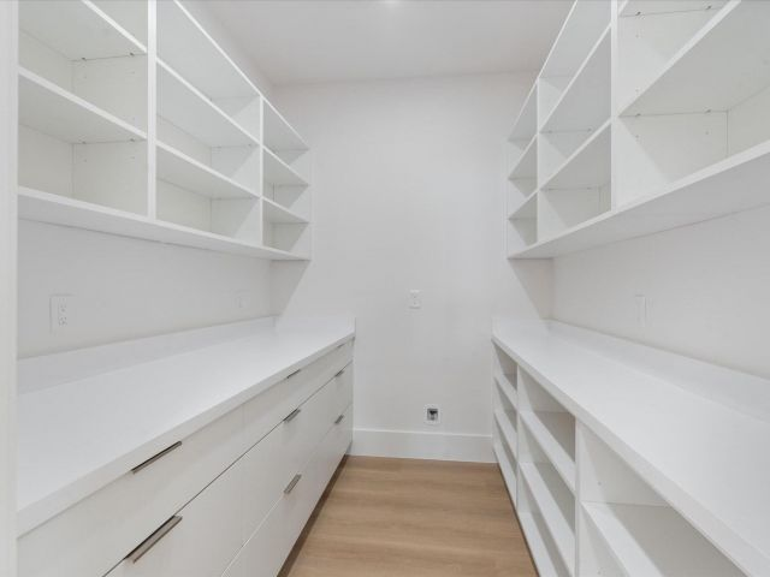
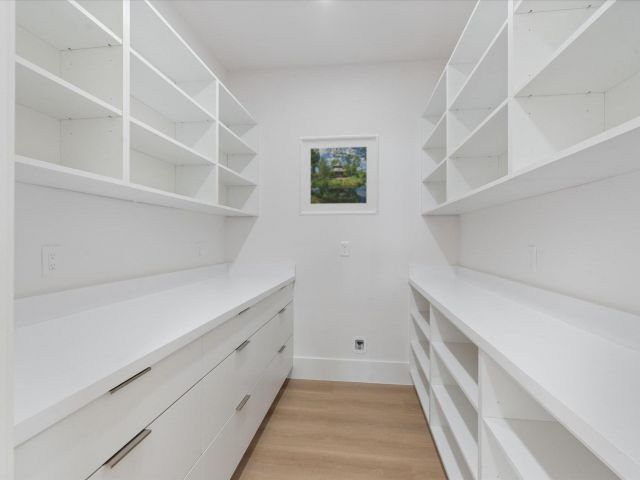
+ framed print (338, 175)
